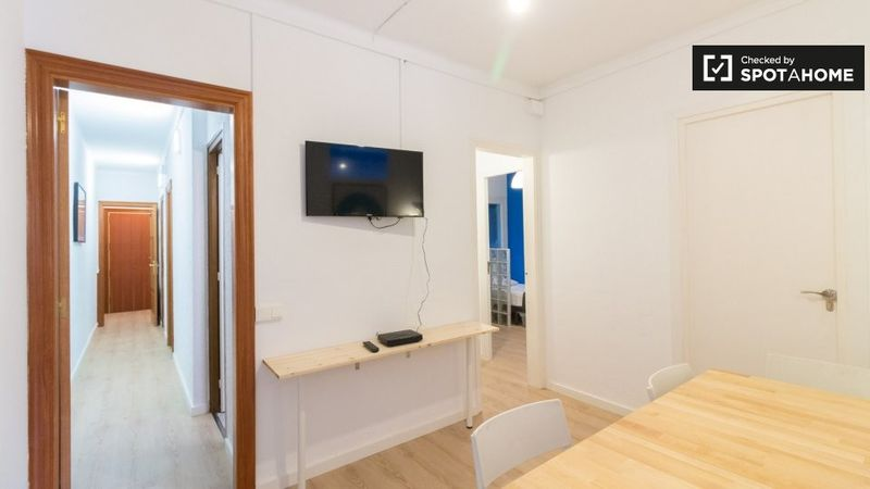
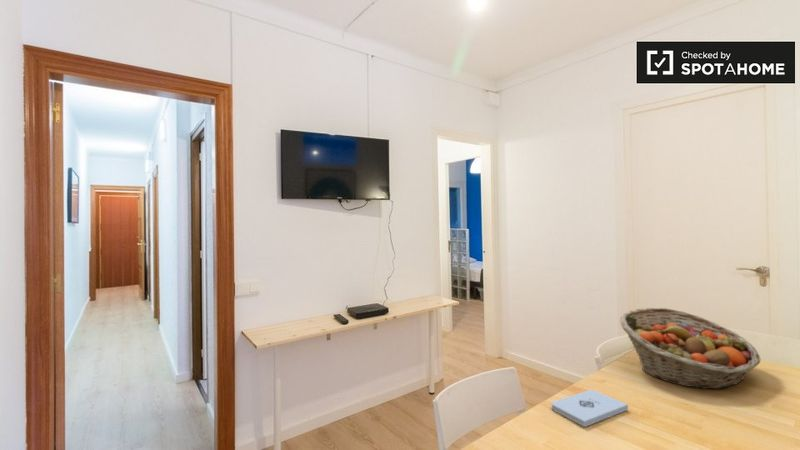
+ fruit basket (684, 344)
+ notepad (588, 406)
